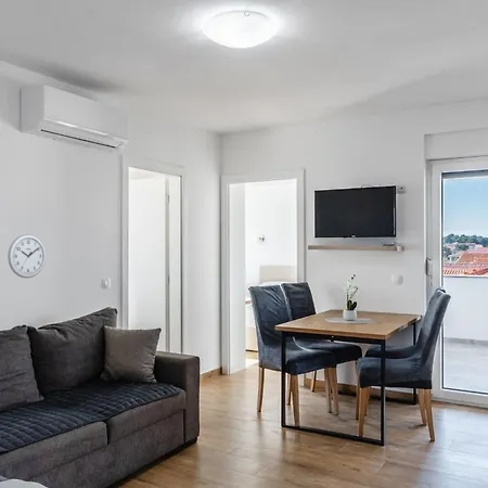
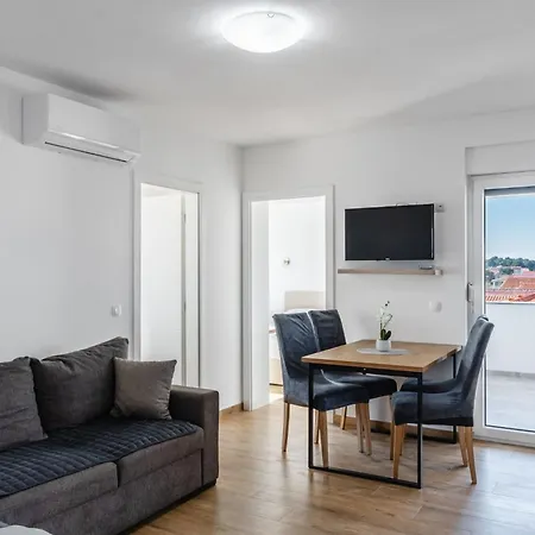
- wall clock (27, 256)
